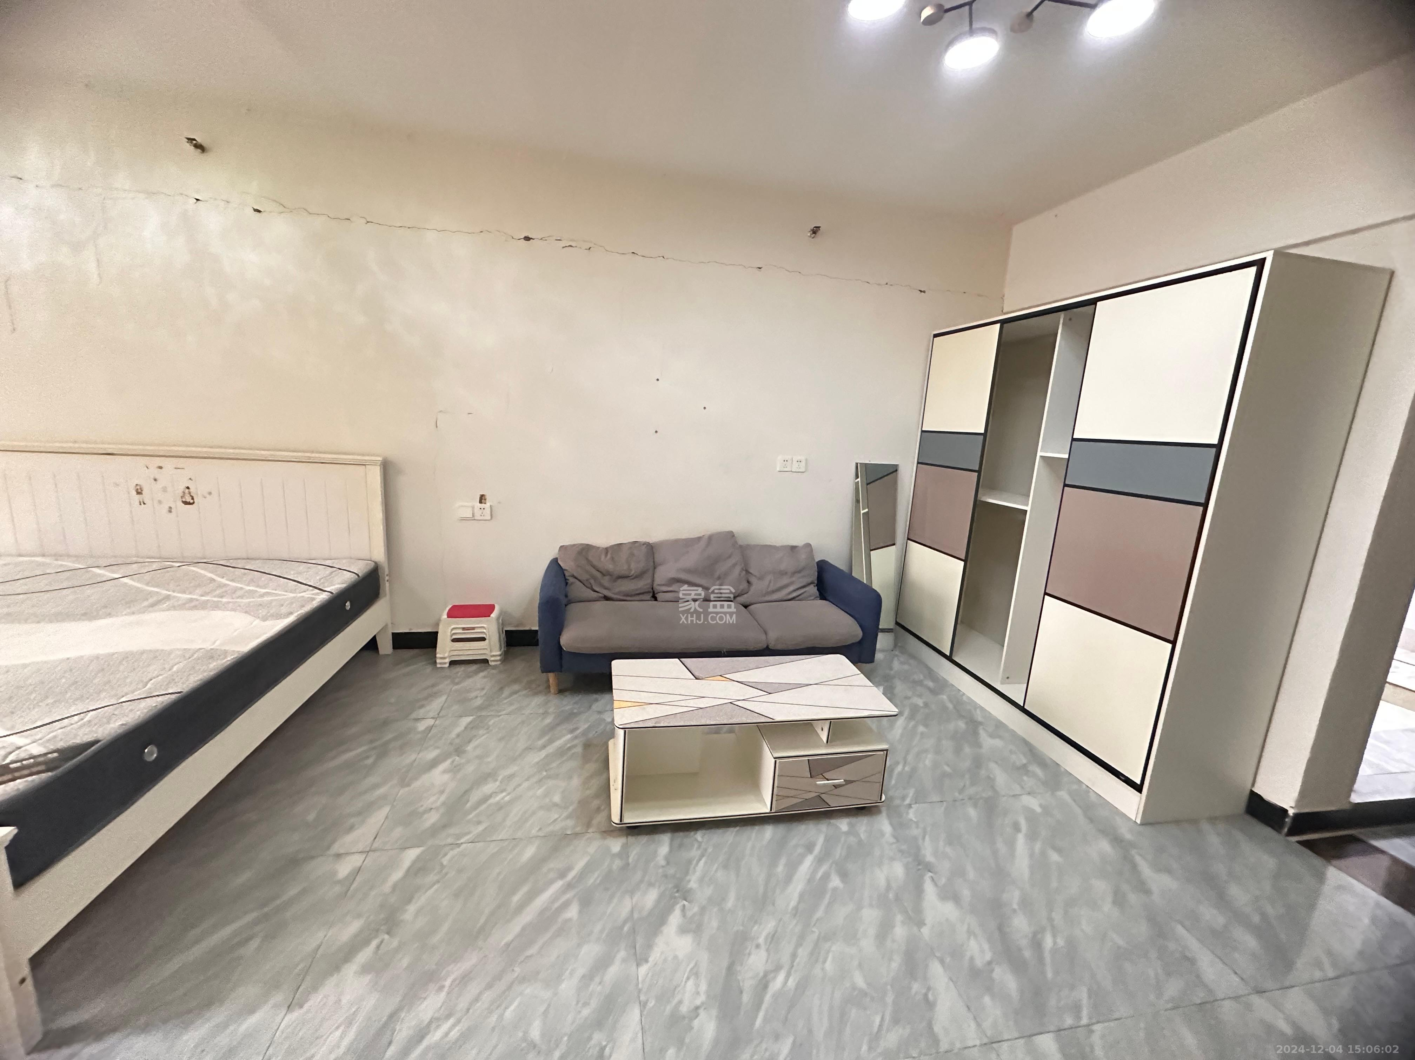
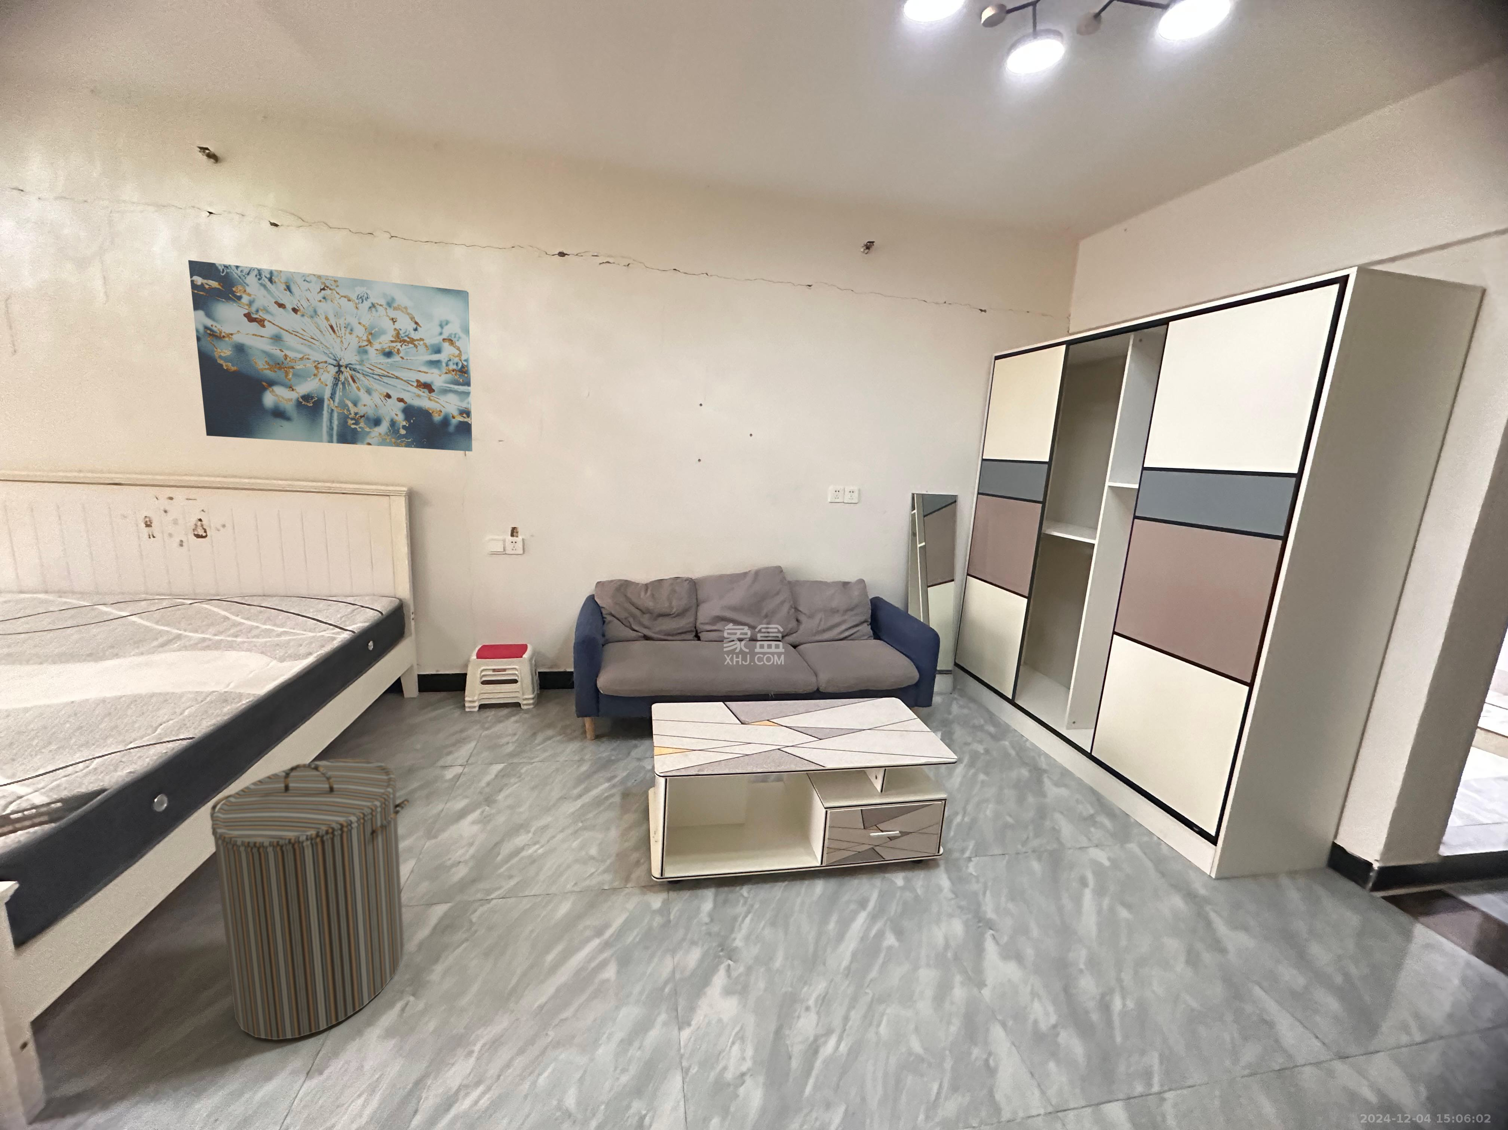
+ laundry hamper (317, 874)
+ wall art (341, 362)
